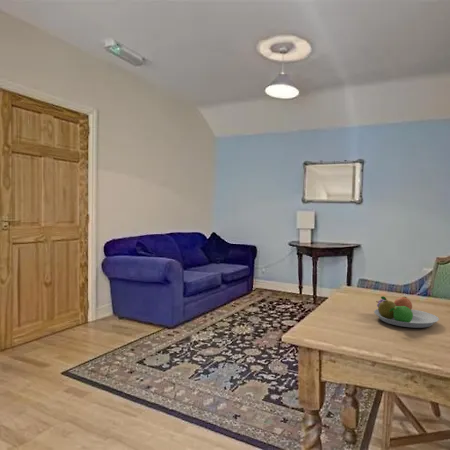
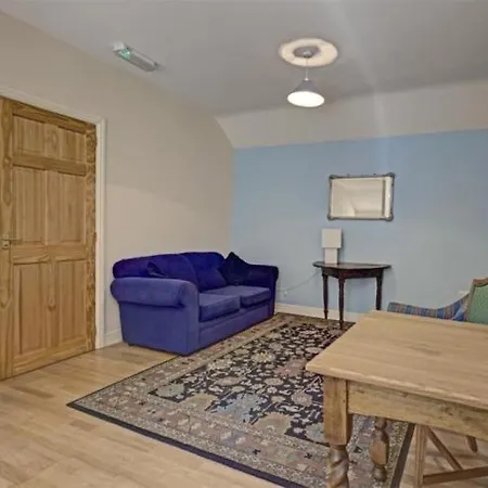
- fruit bowl (403, 309)
